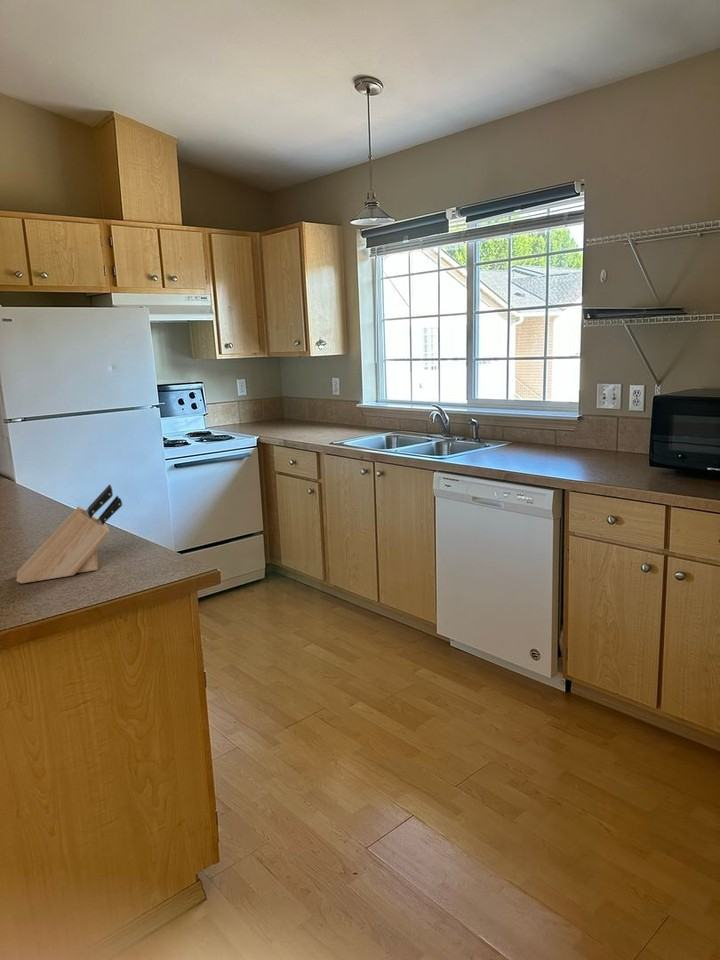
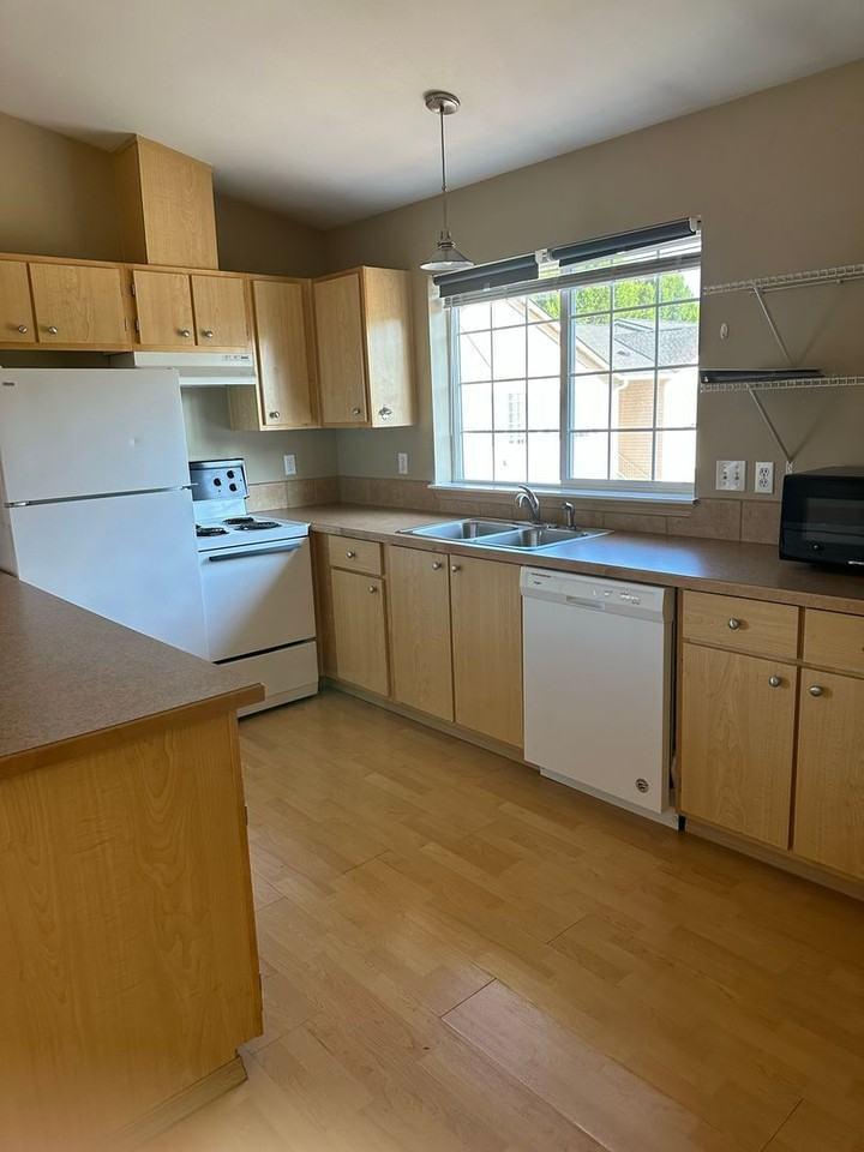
- knife block (69, 530)
